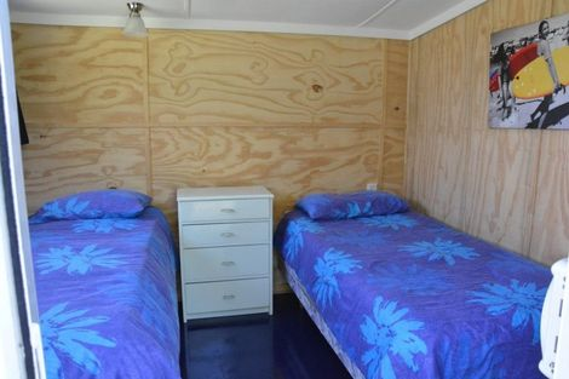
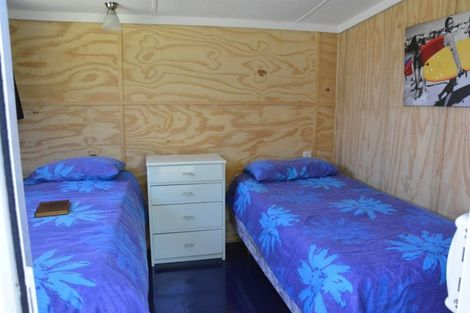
+ book (53, 207)
